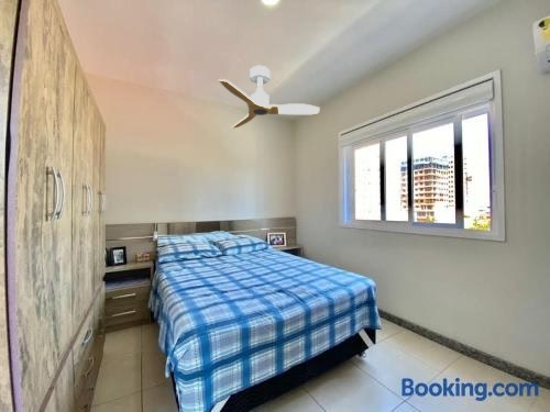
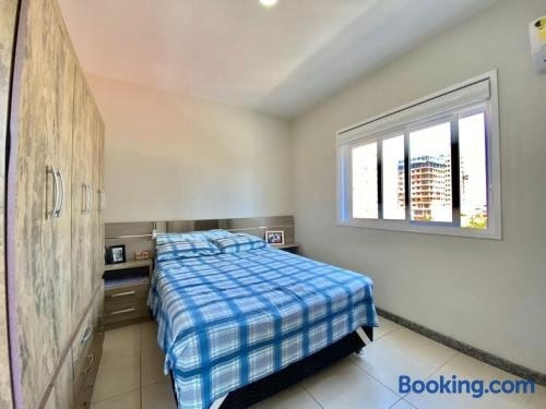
- ceiling fan (267, 94)
